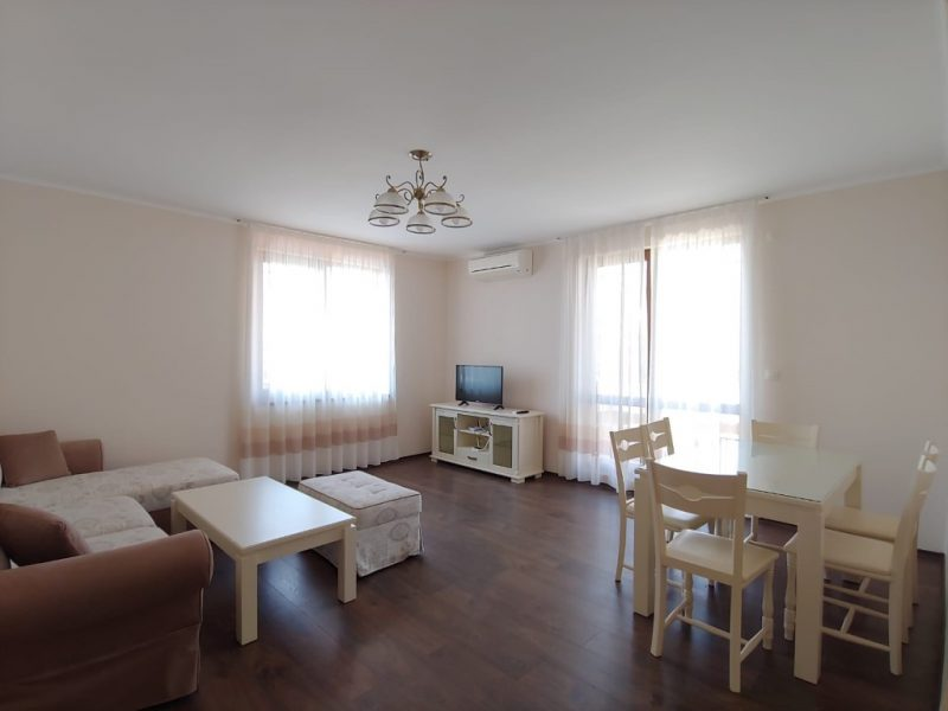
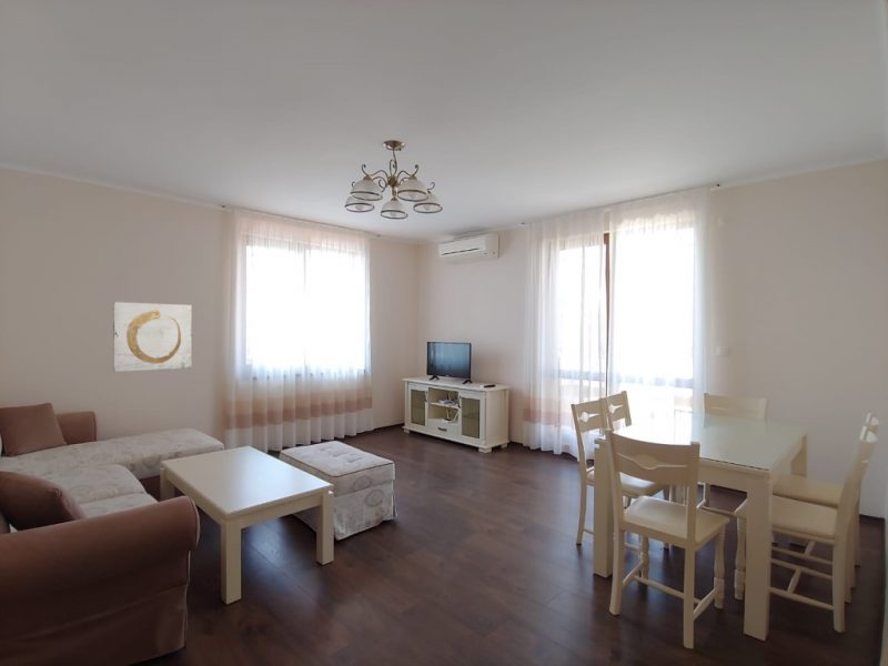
+ wall art (153, 336)
